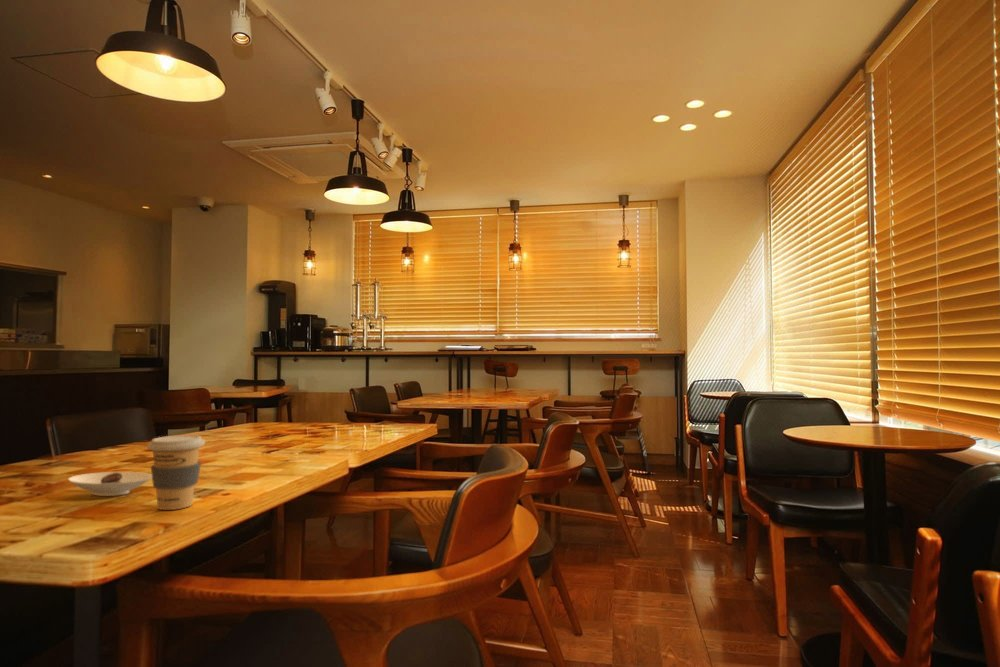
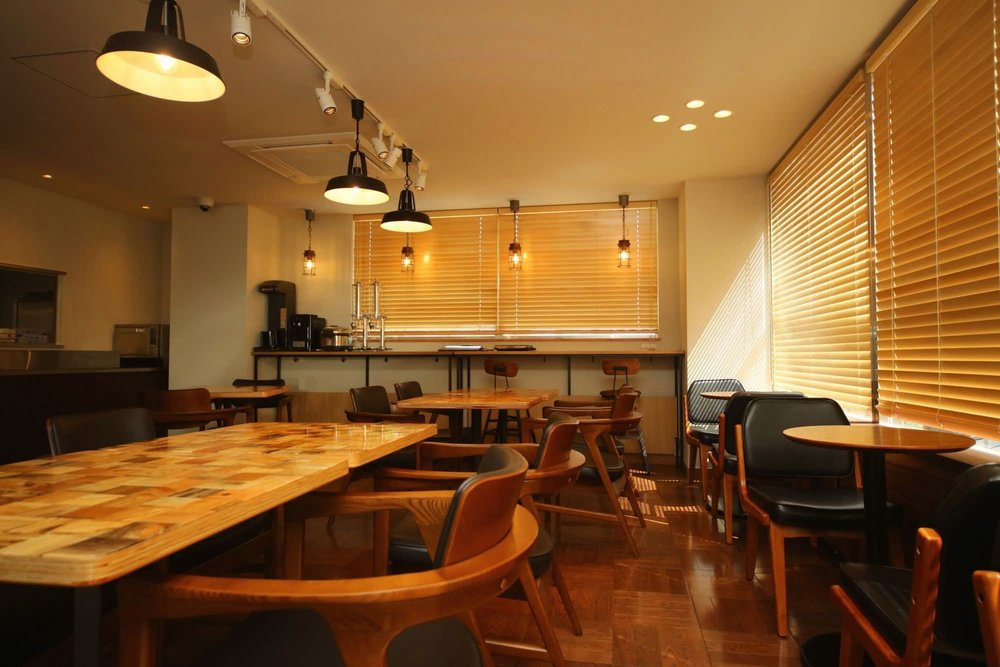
- coffee cup (176, 471)
- saucer (110, 483)
